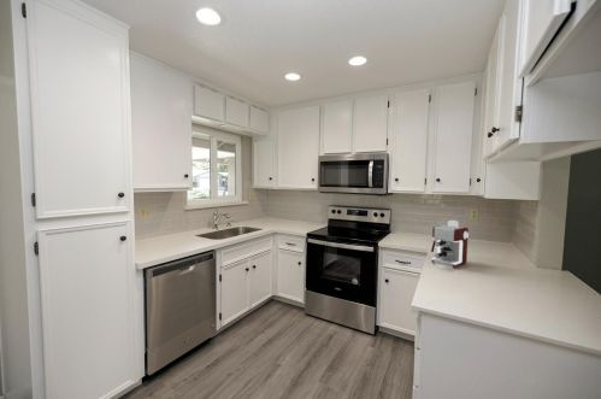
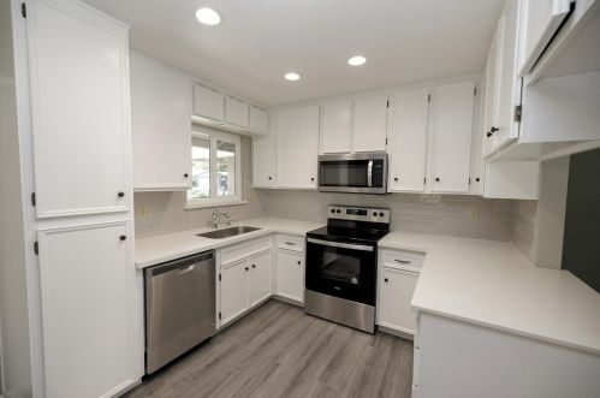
- coffee maker (447, 242)
